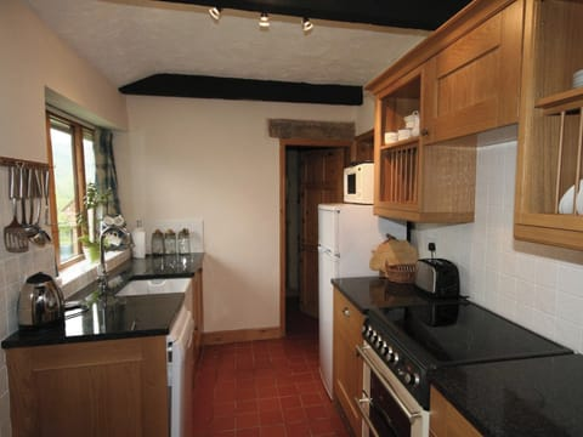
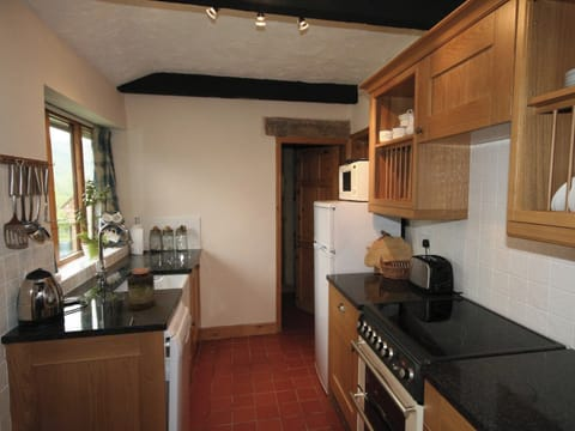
+ jar (140, 287)
